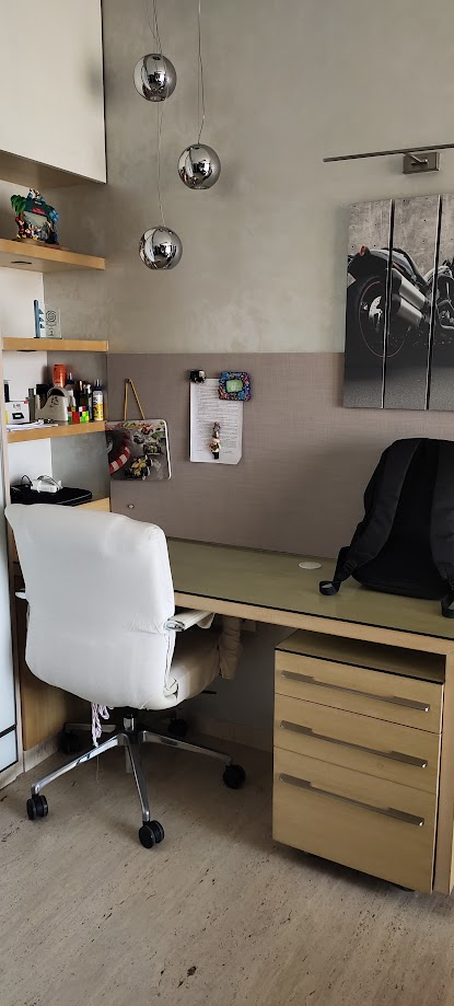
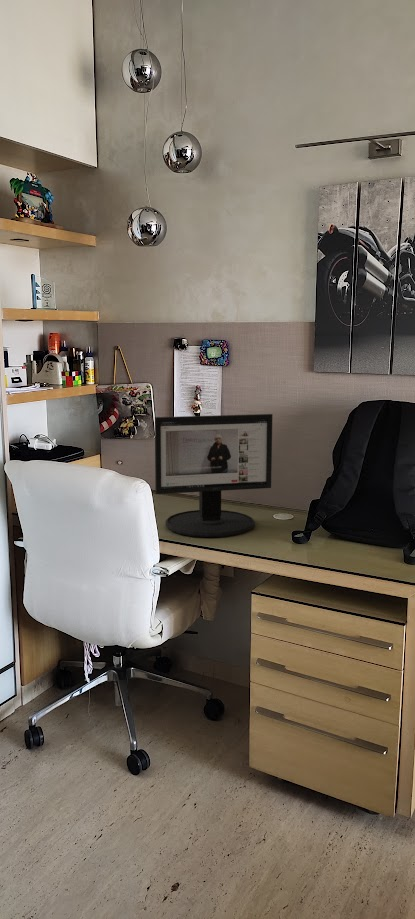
+ computer monitor (205, 470)
